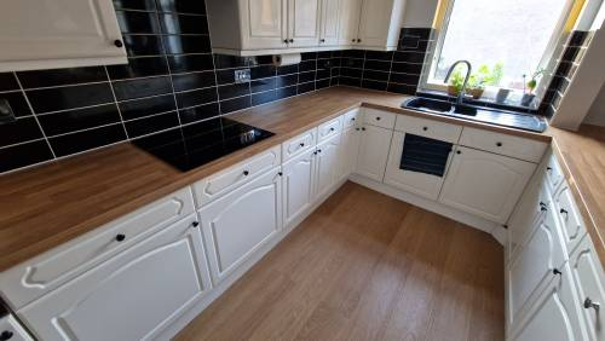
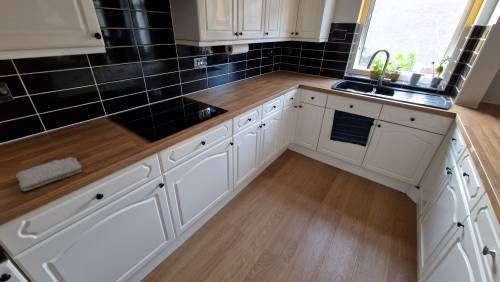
+ washcloth (50, 171)
